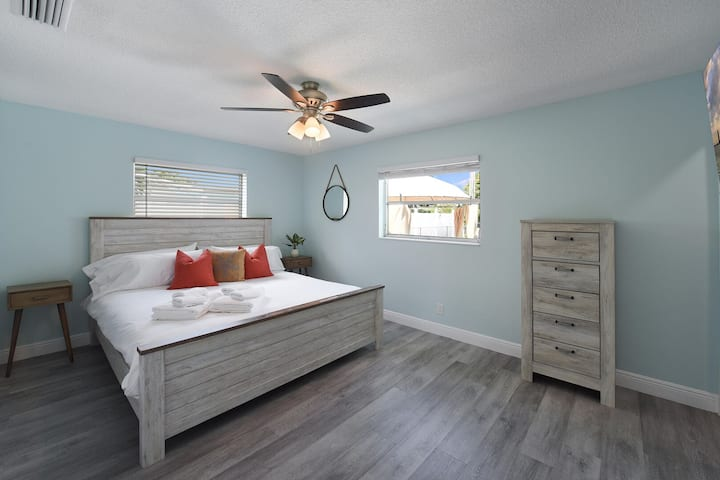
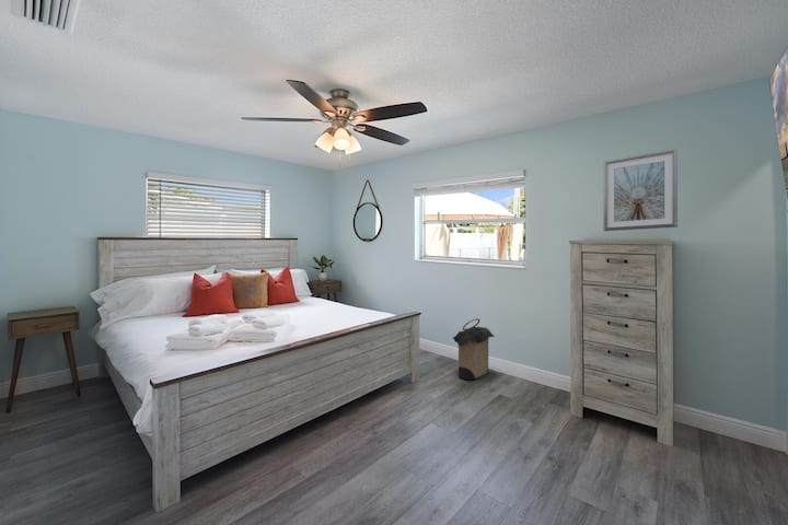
+ picture frame (638, 191)
+ laundry hamper (473, 345)
